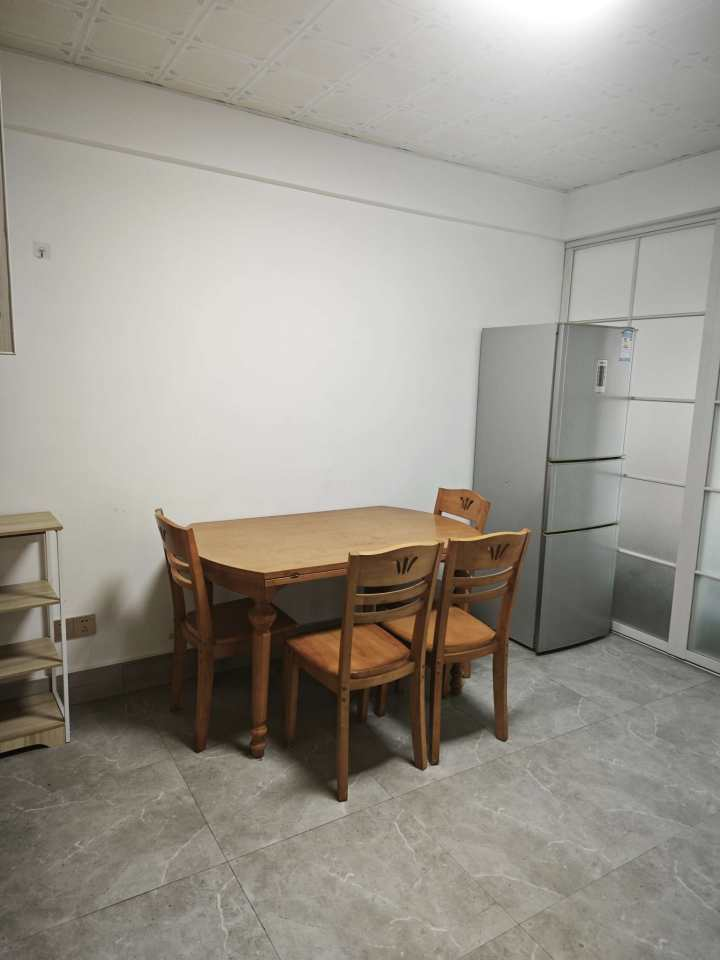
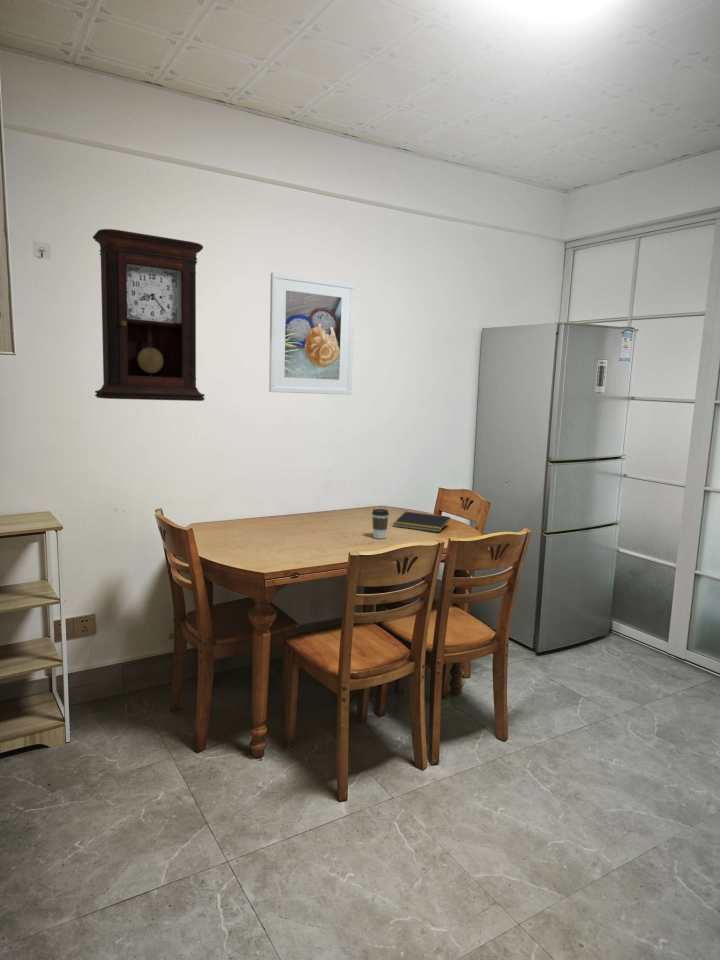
+ coffee cup (380, 523)
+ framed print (313, 336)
+ pendulum clock (151, 320)
+ notepad (421, 521)
